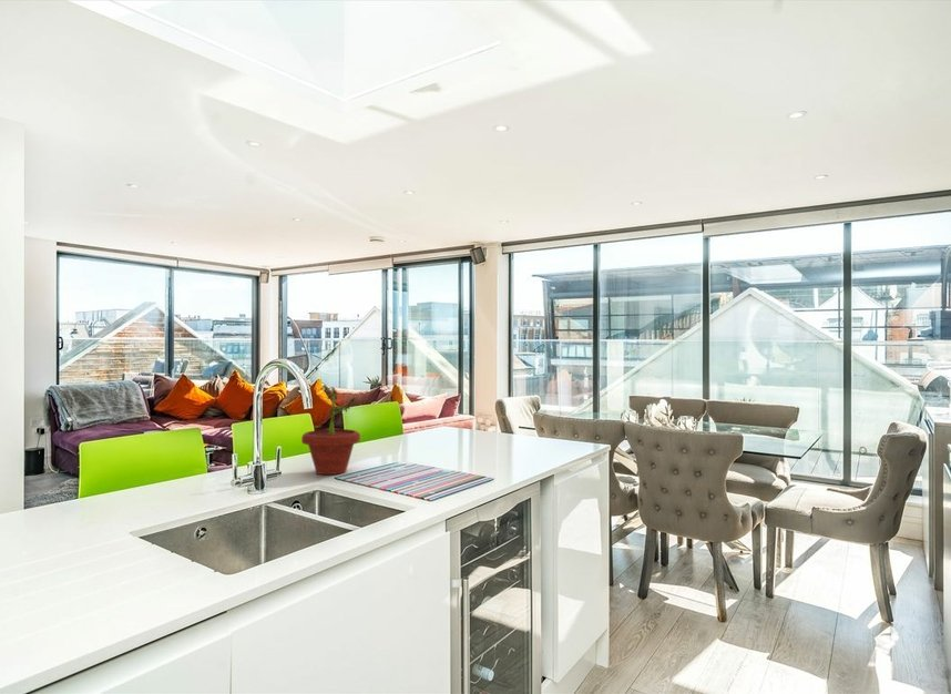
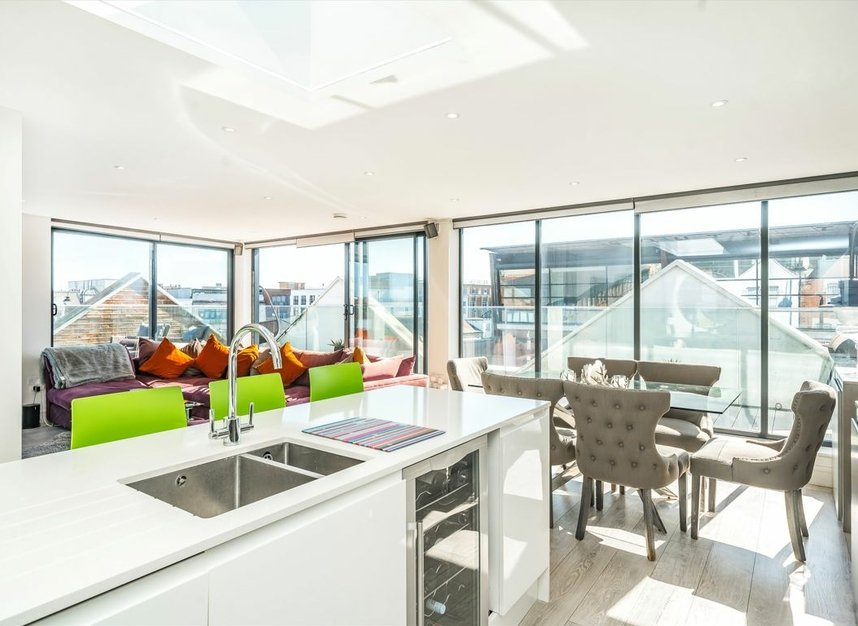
- potted plant (331, 426)
